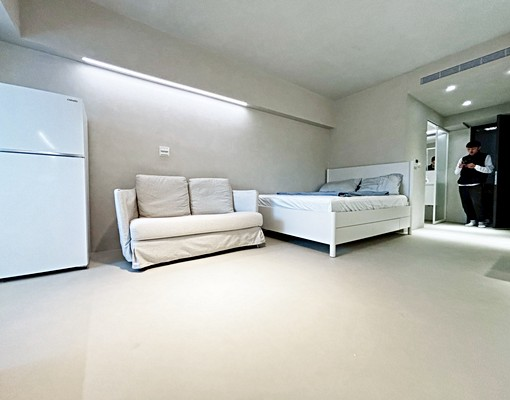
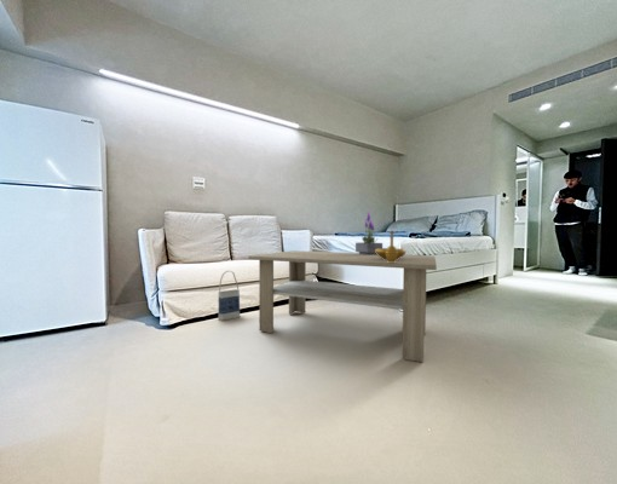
+ bag (229, 294)
+ potted plant (369, 231)
+ decorative bowl (391, 244)
+ coffee table (342, 293)
